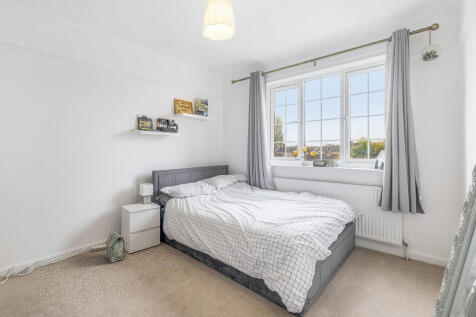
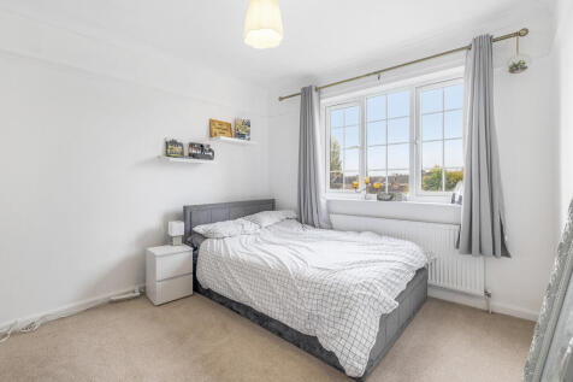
- bag (115, 245)
